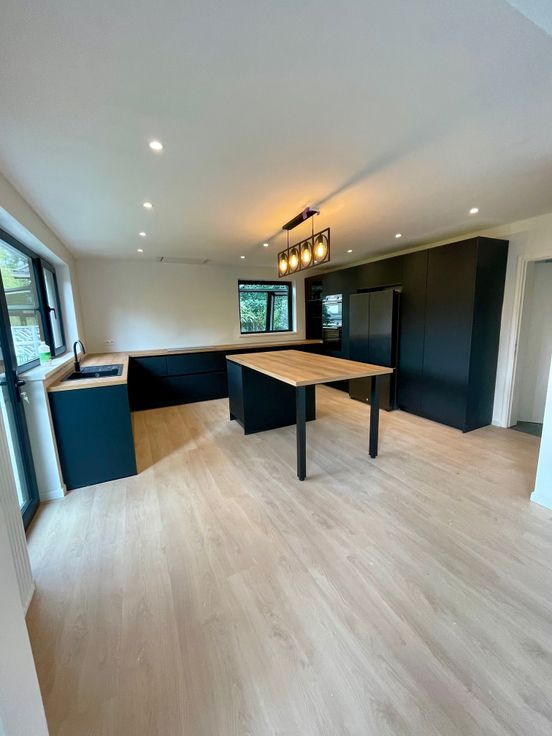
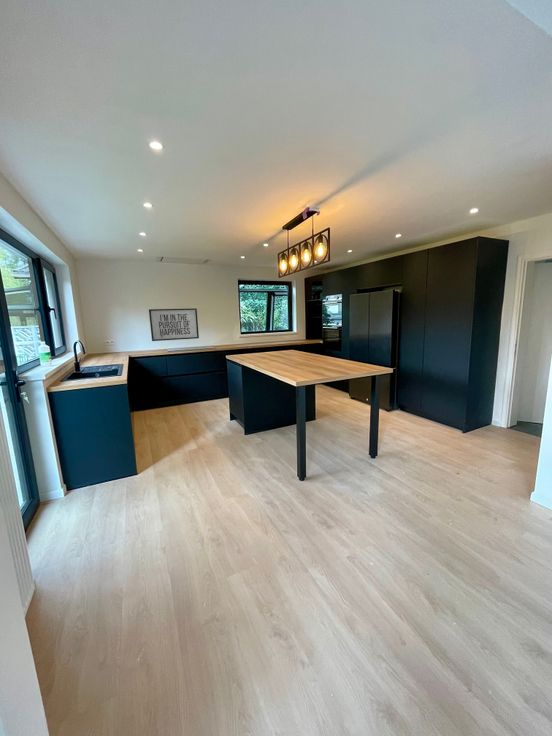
+ mirror (174, 324)
